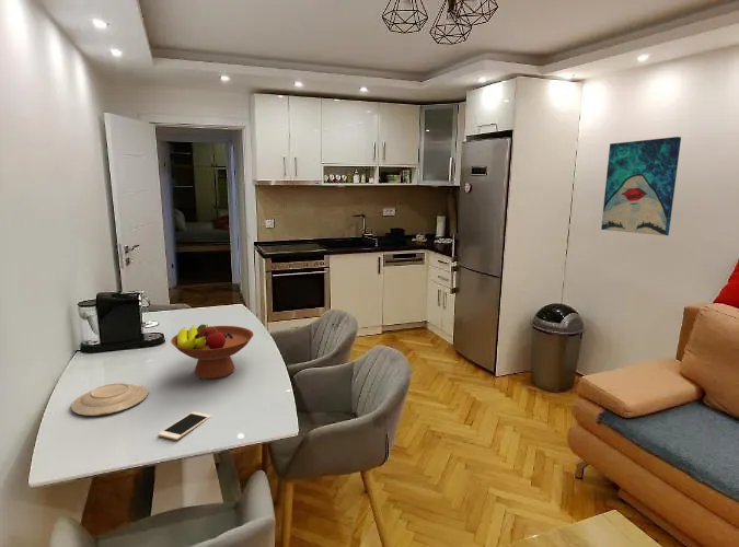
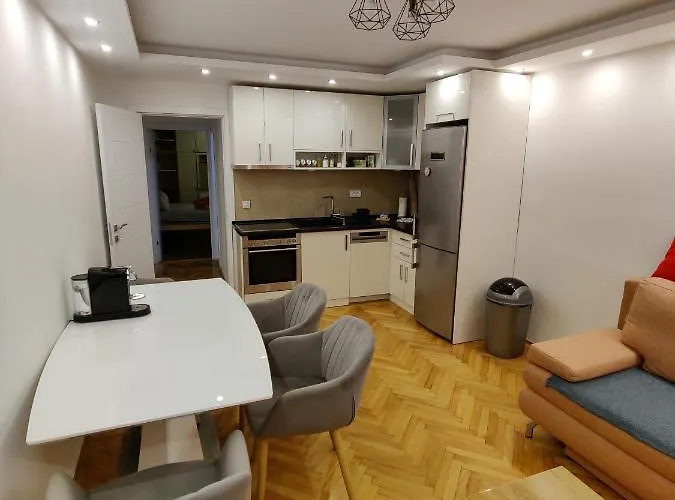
- fruit bowl (213, 347)
- wall art (637, 187)
- plate (111, 394)
- cell phone (185, 424)
